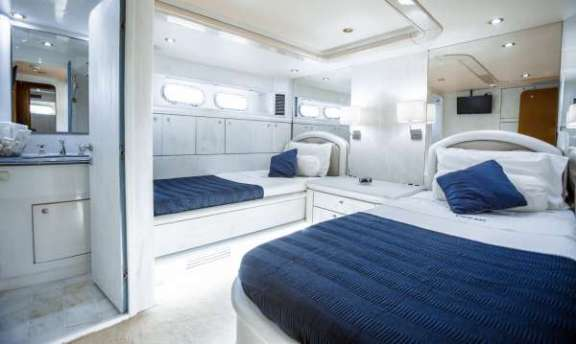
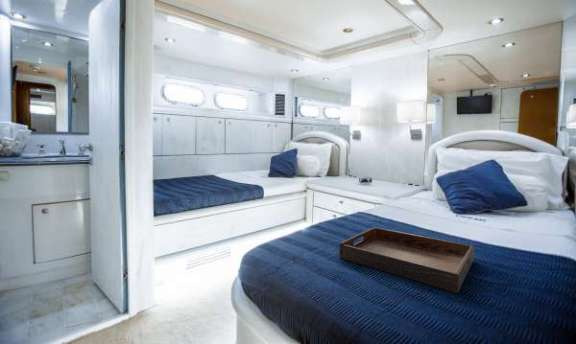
+ serving tray (405, 251)
